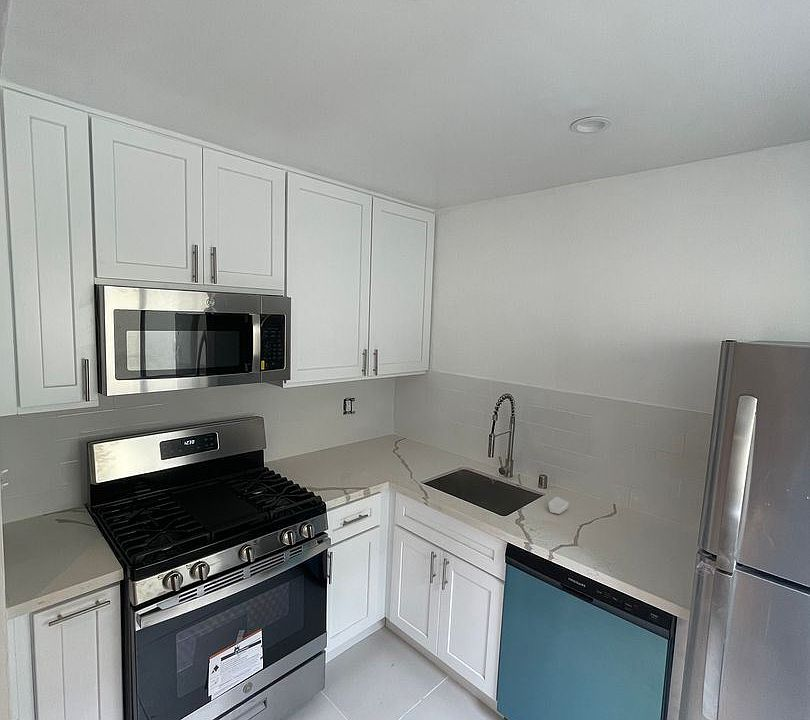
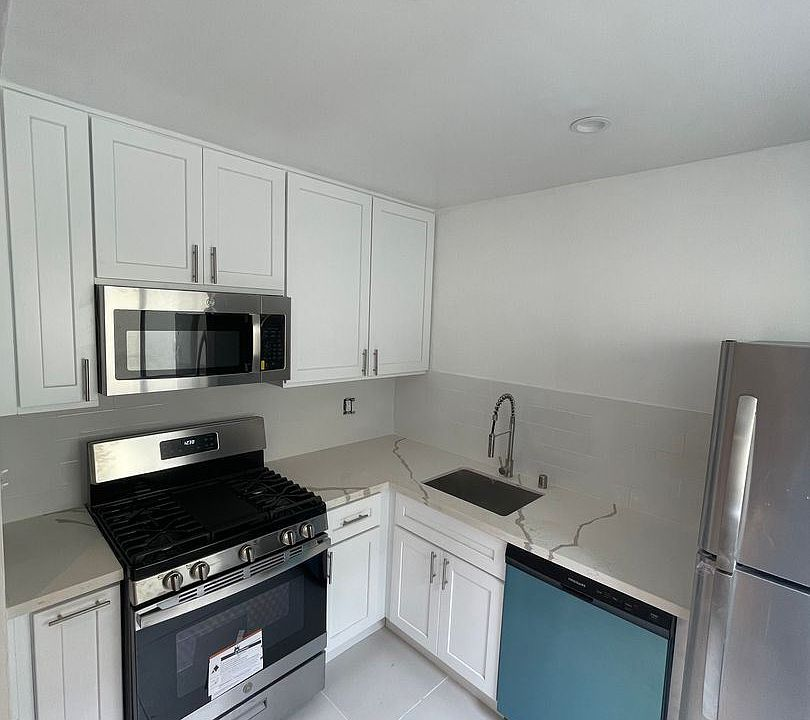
- soap bar (557, 505)
